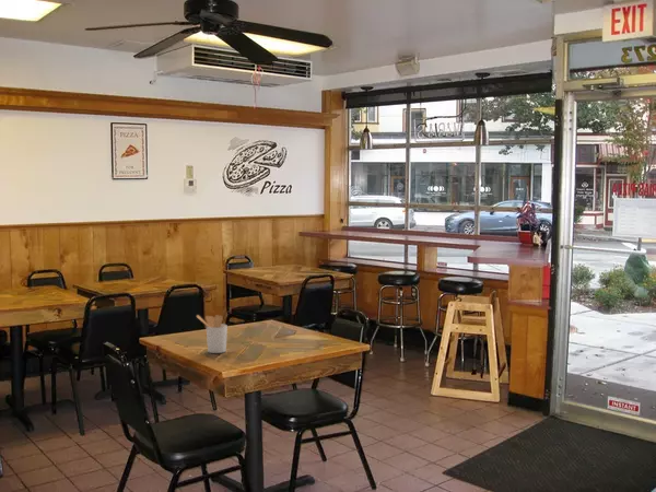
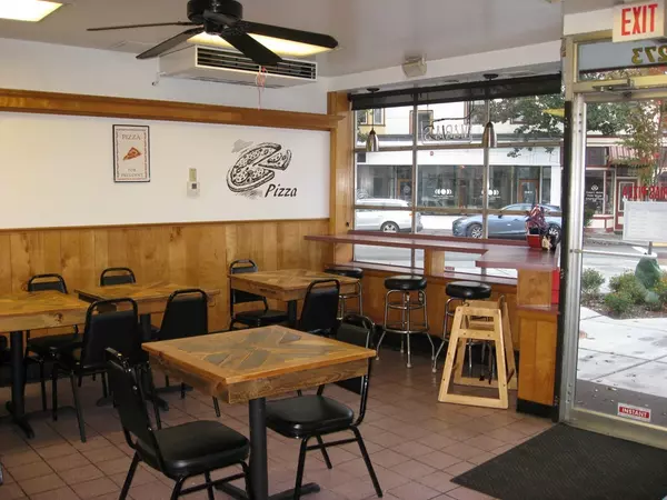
- utensil holder (211, 332)
